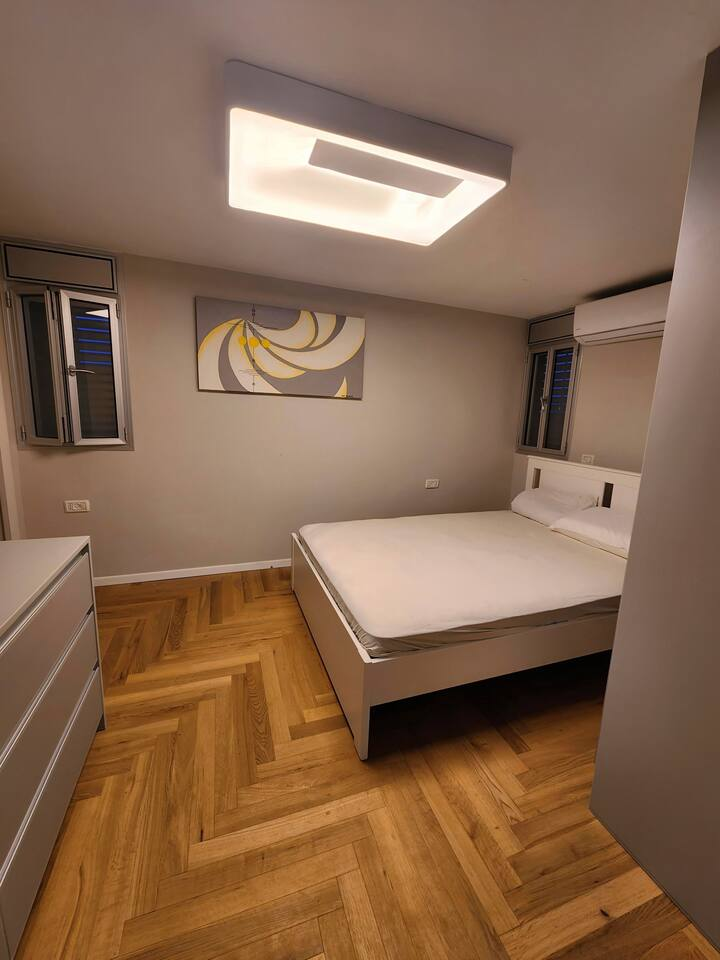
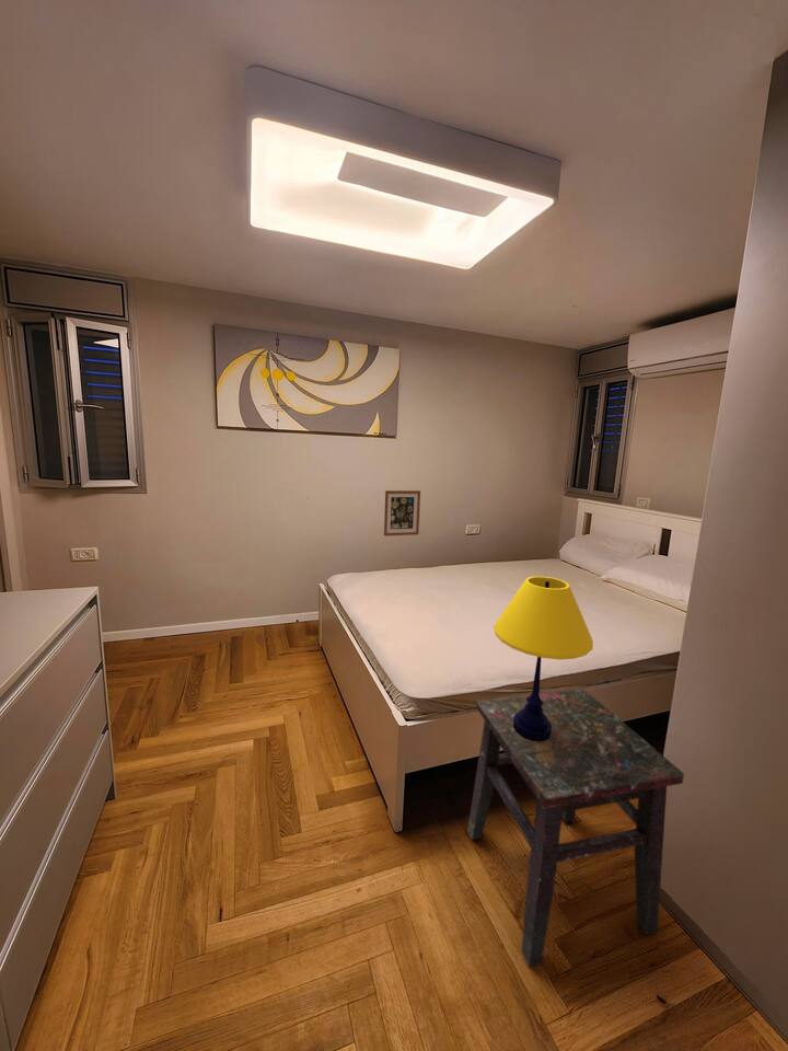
+ table lamp (538, 657)
+ wall art (402, 512)
+ side table (559, 807)
